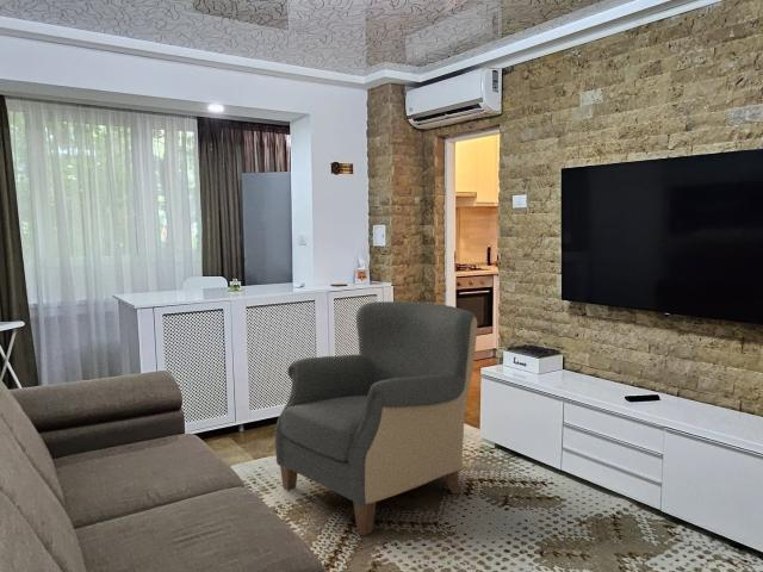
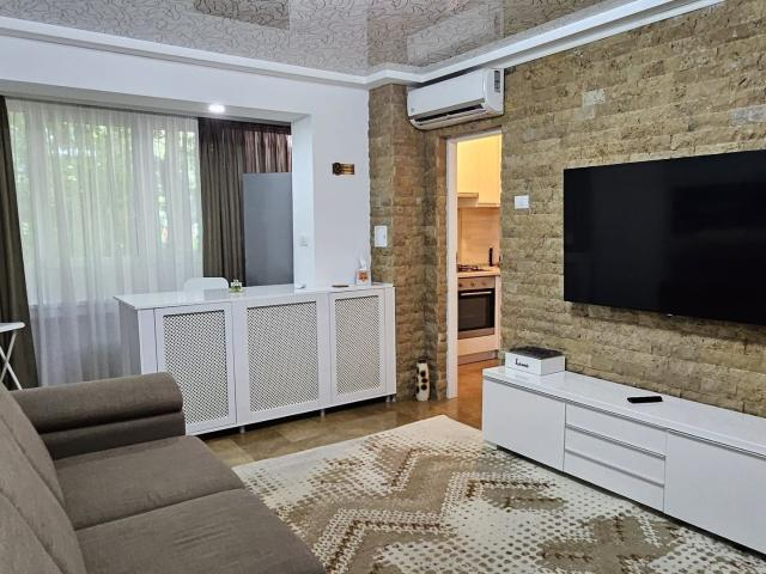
- chair (378, 398)
